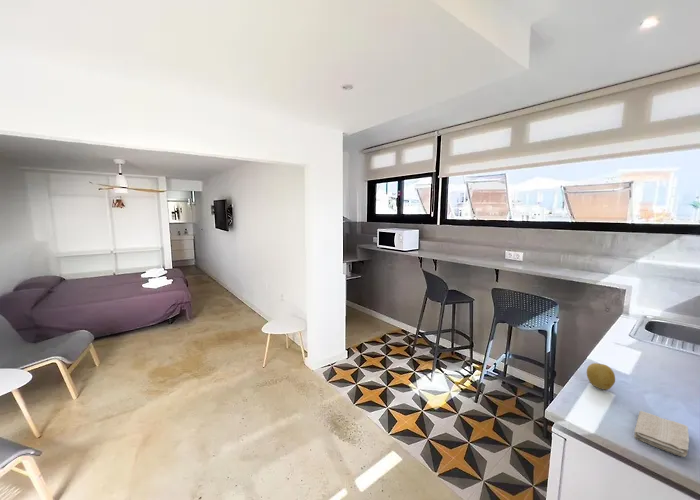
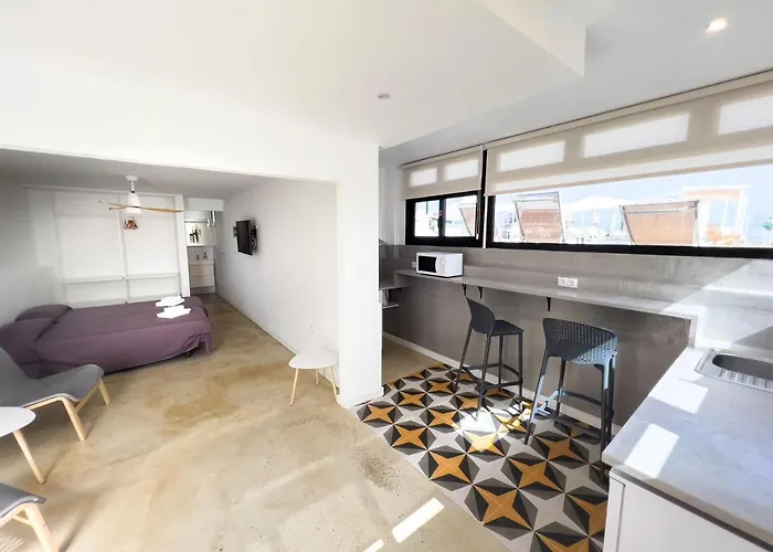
- fruit (600, 375)
- washcloth (661, 431)
